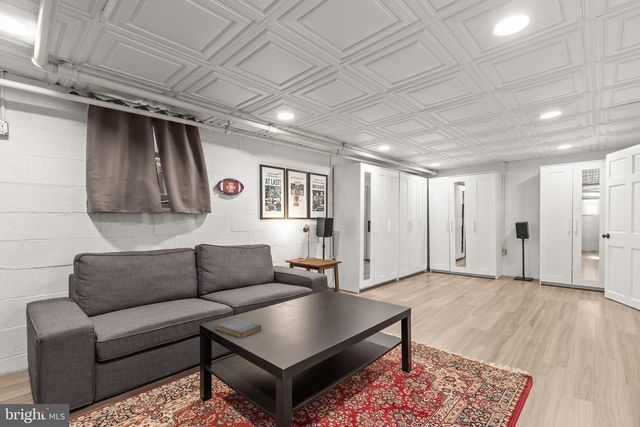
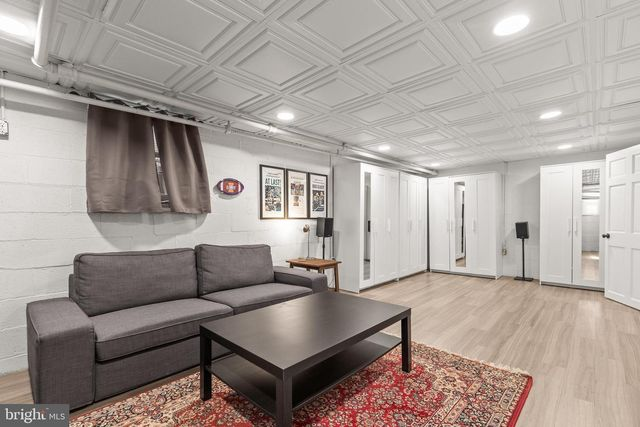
- book (238, 327)
